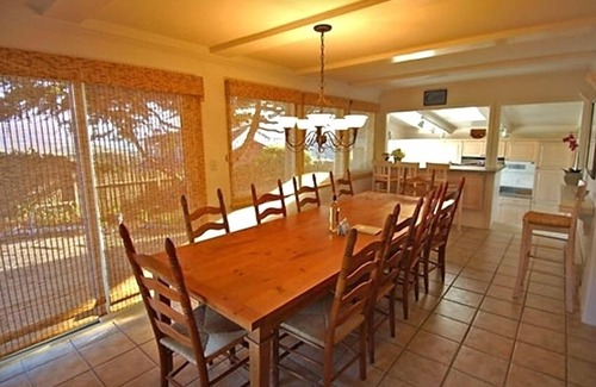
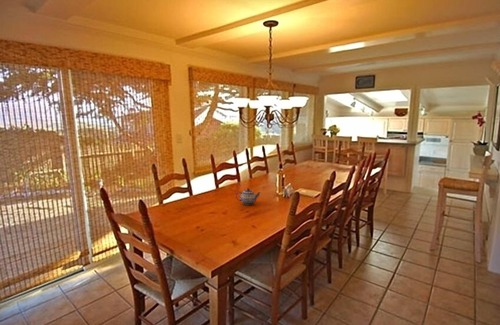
+ teapot (248, 195)
